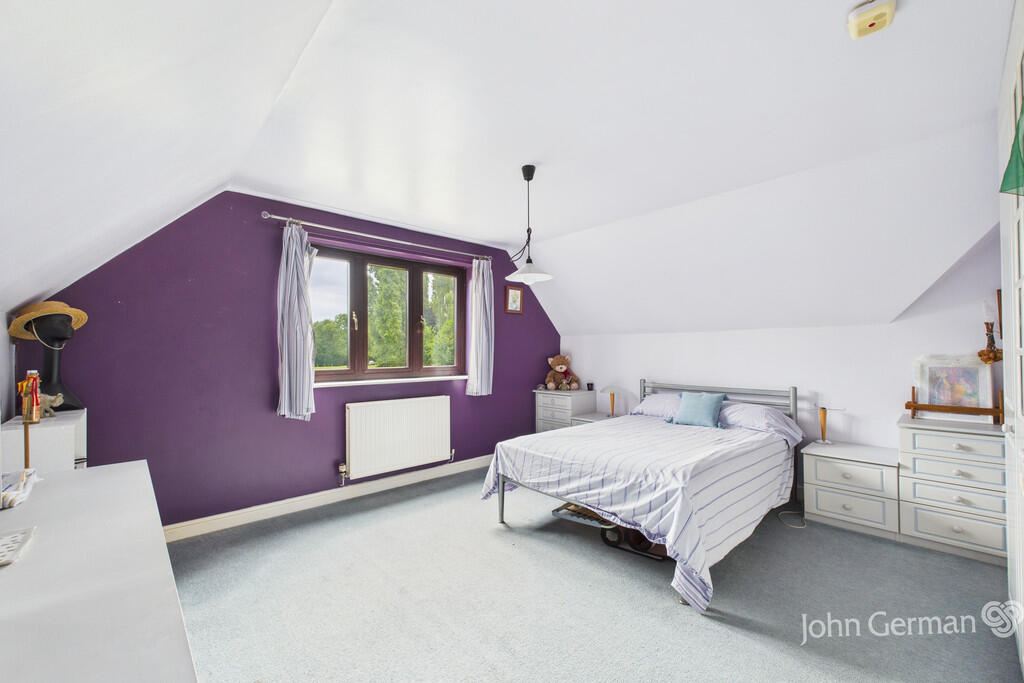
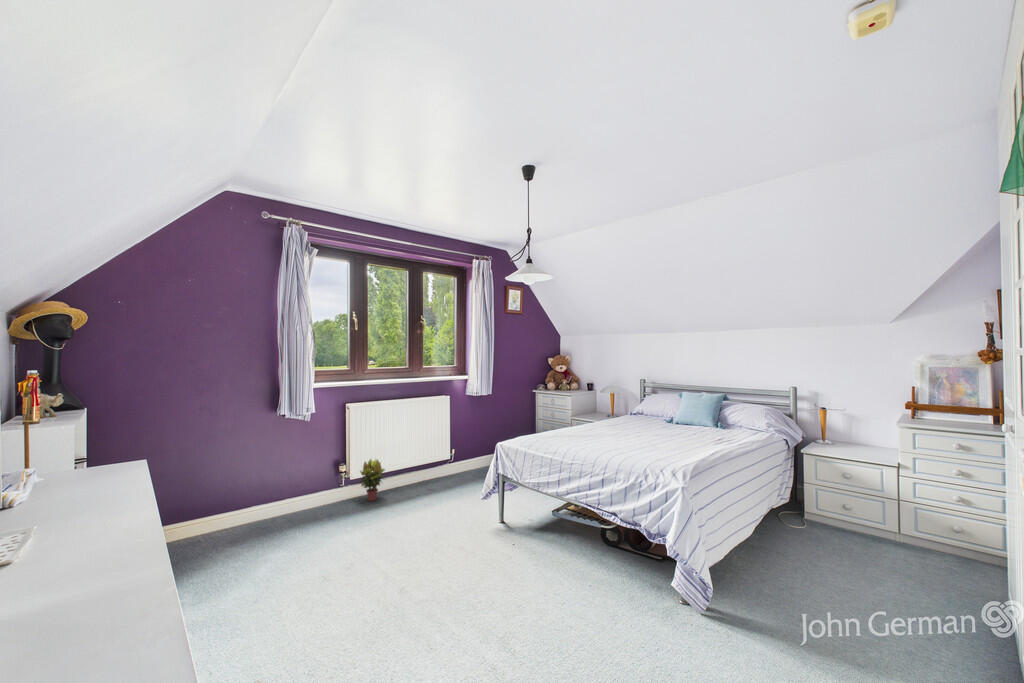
+ potted plant (372, 479)
